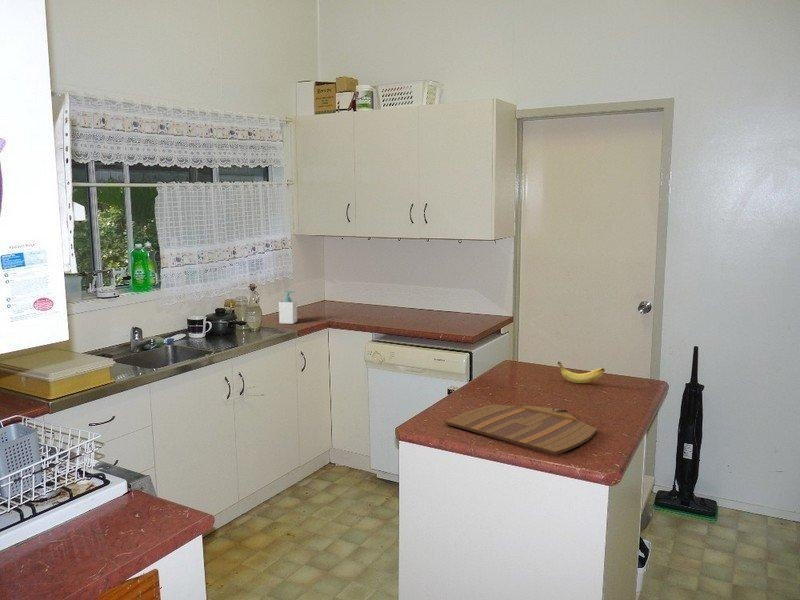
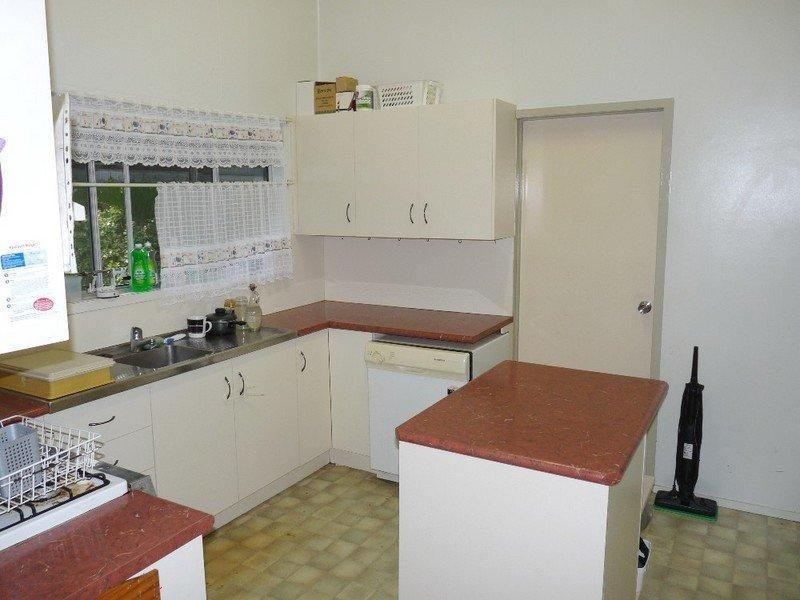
- soap bottle (288, 306)
- banana (580, 374)
- cutting board (529, 420)
